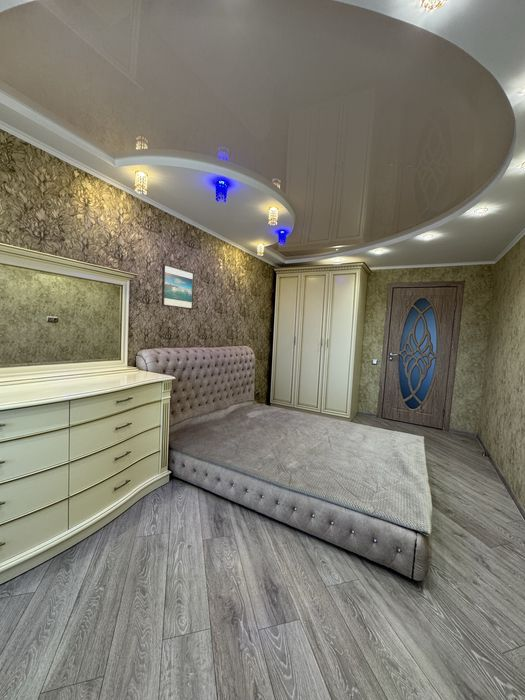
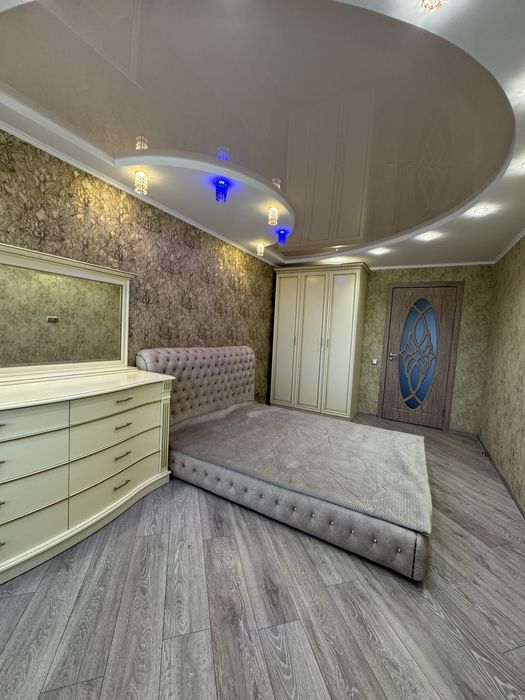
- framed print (178, 288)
